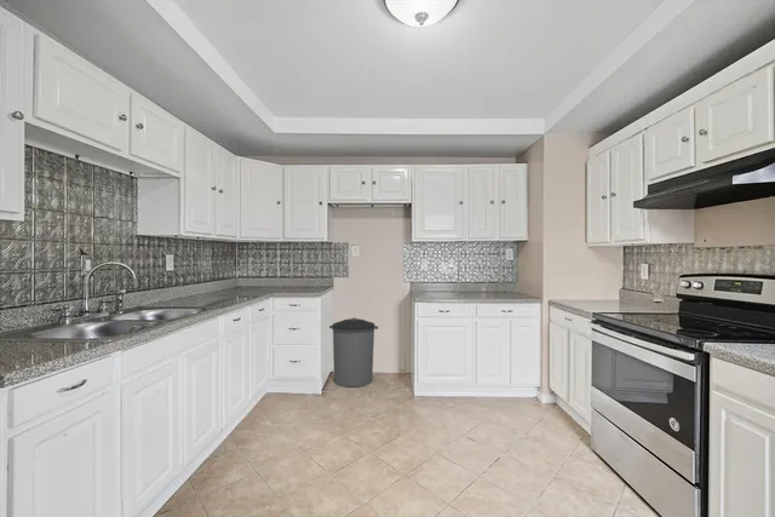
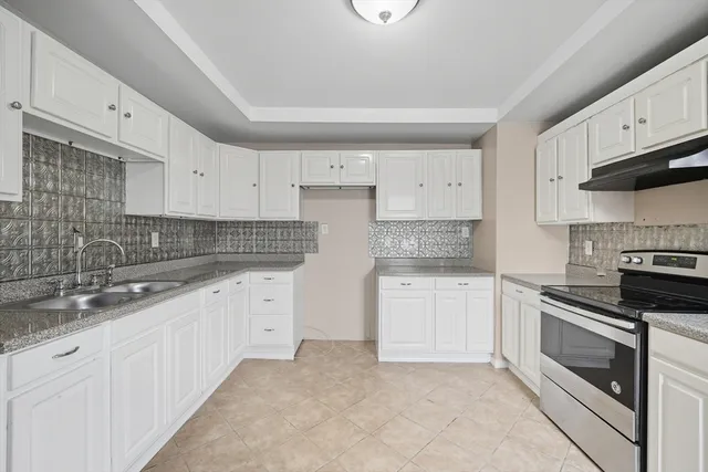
- trash can (354, 349)
